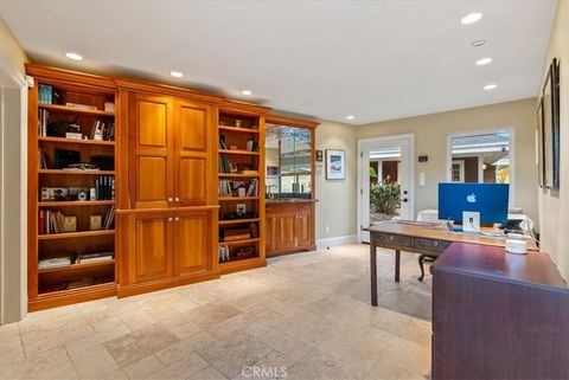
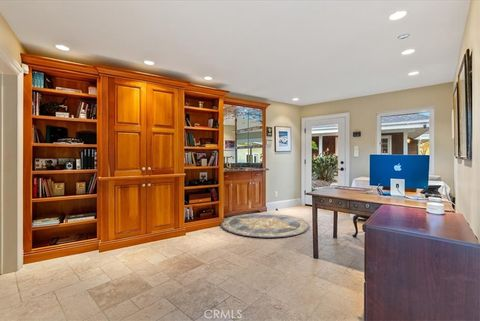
+ rug (264, 223)
